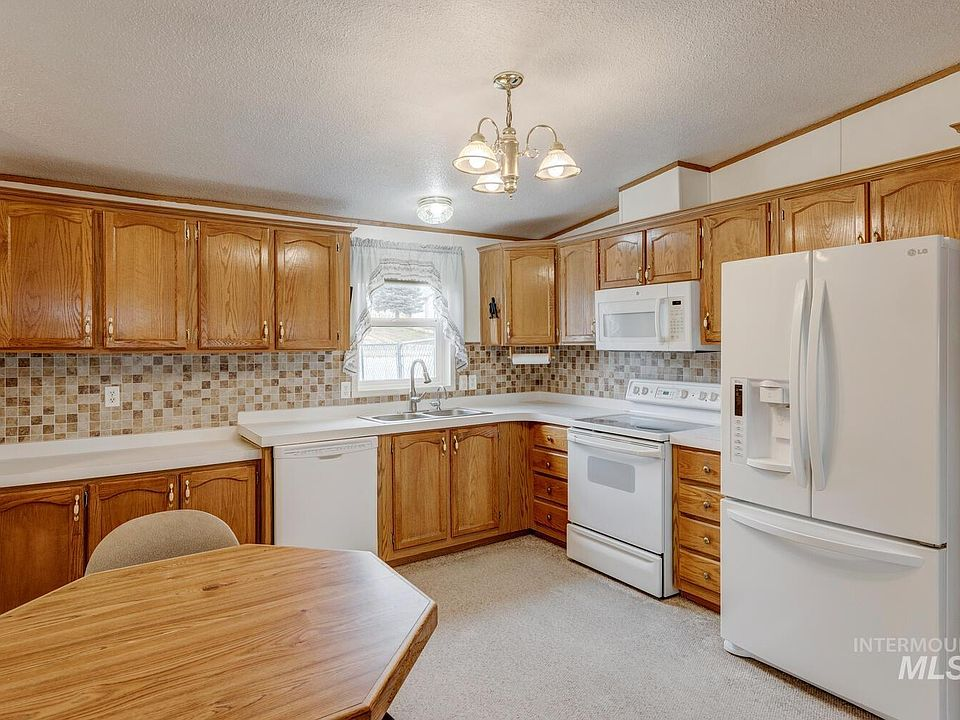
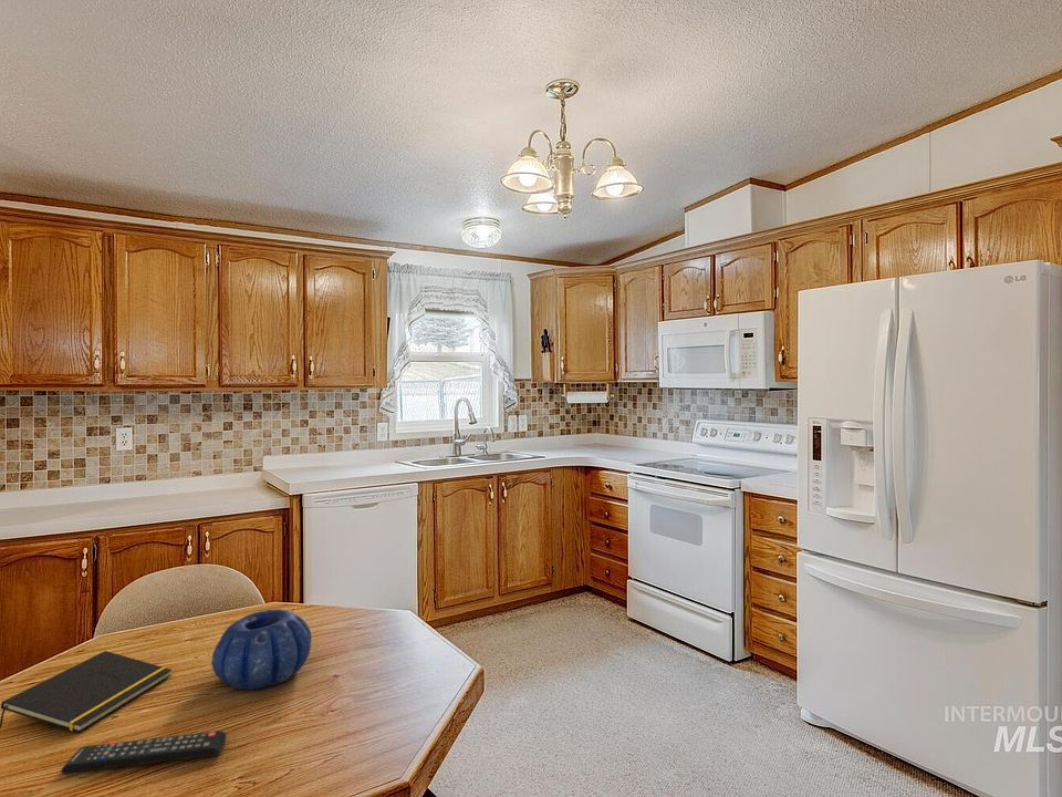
+ remote control (147, 753)
+ decorative bowl (263, 646)
+ notepad (93, 687)
